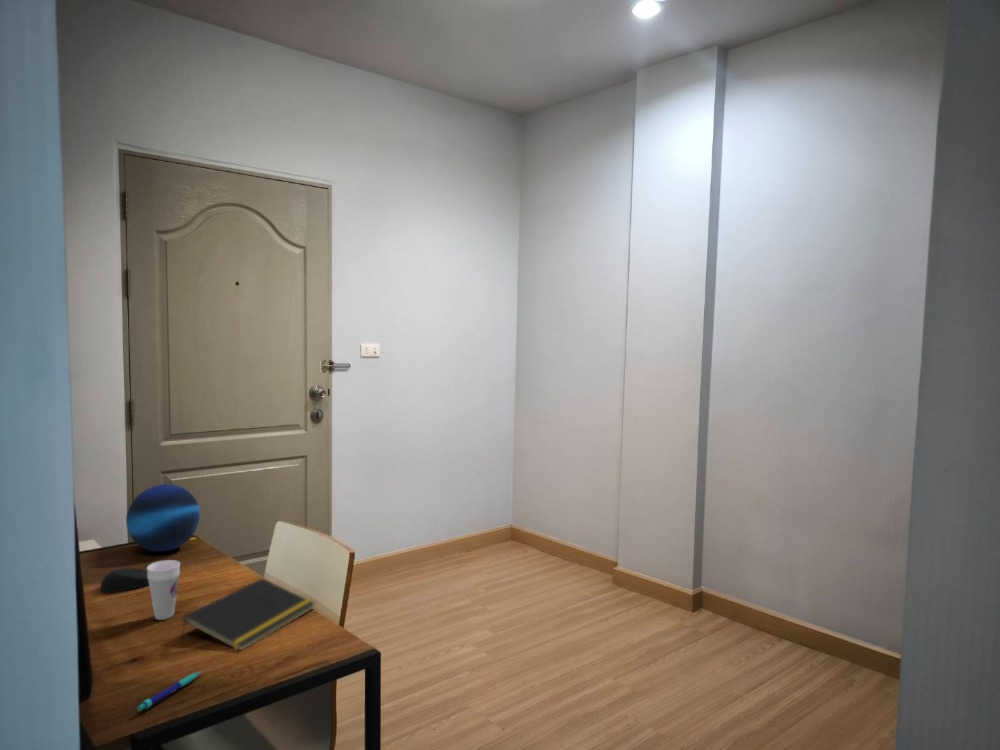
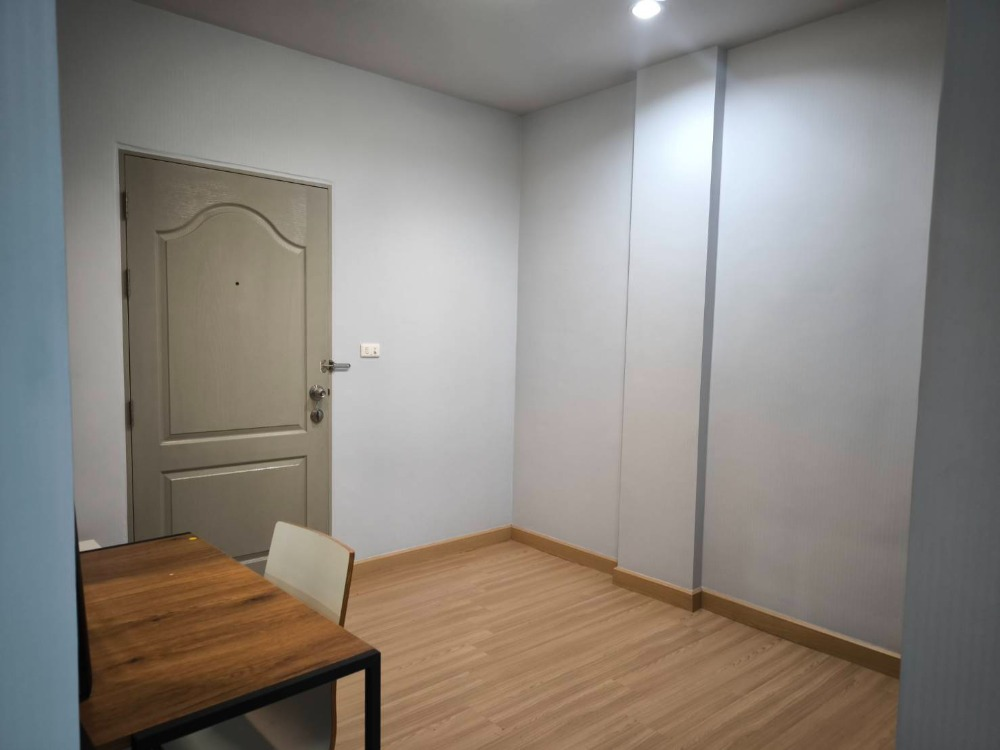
- notepad (252, 611)
- decorative orb (164, 517)
- cup (164, 590)
- computer mouse (127, 577)
- pen (172, 688)
